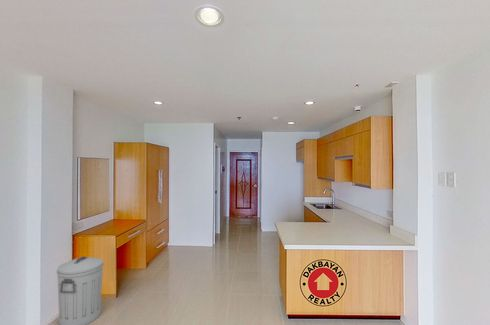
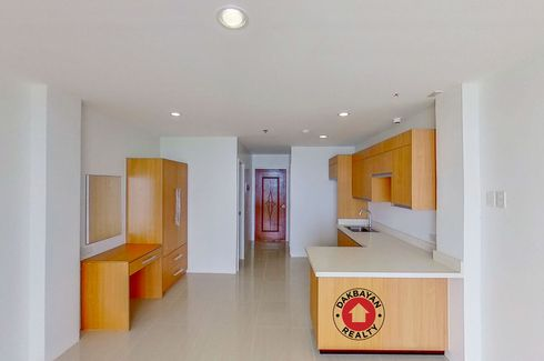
- trash can (80, 287)
